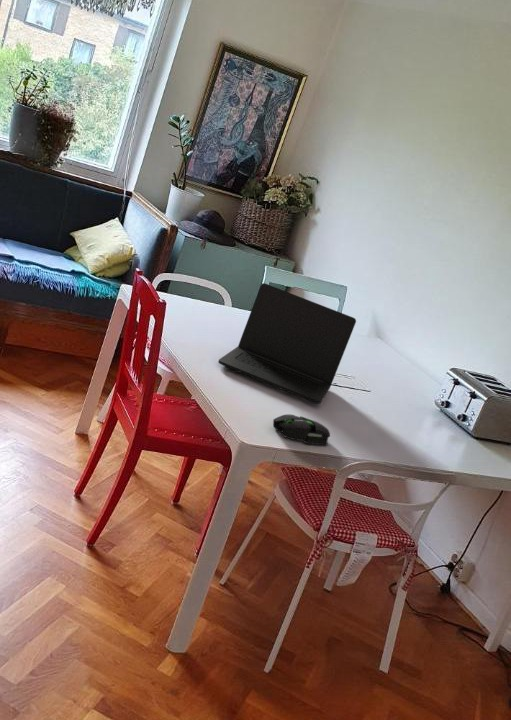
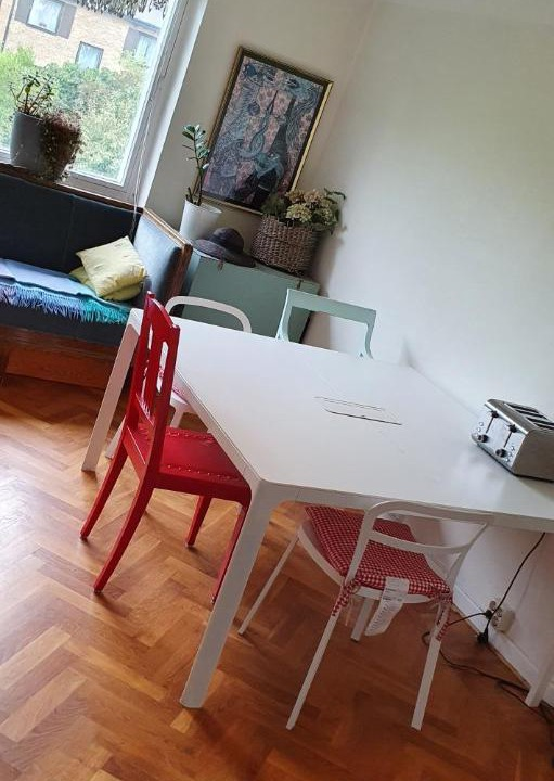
- mouse (302, 427)
- laptop (289, 340)
